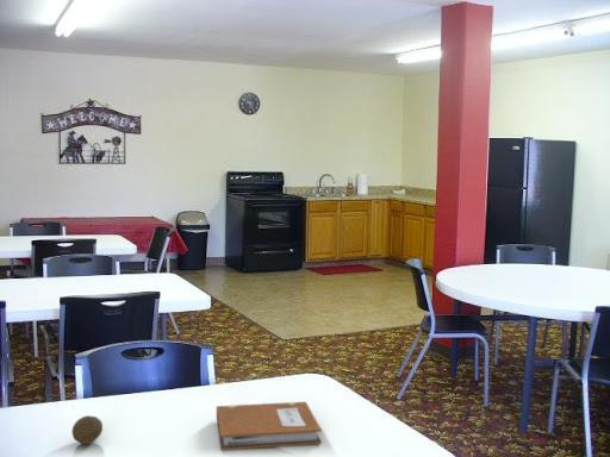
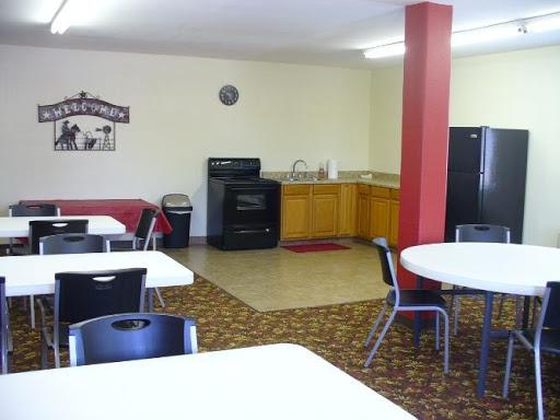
- fruit (87, 430)
- notebook (268, 422)
